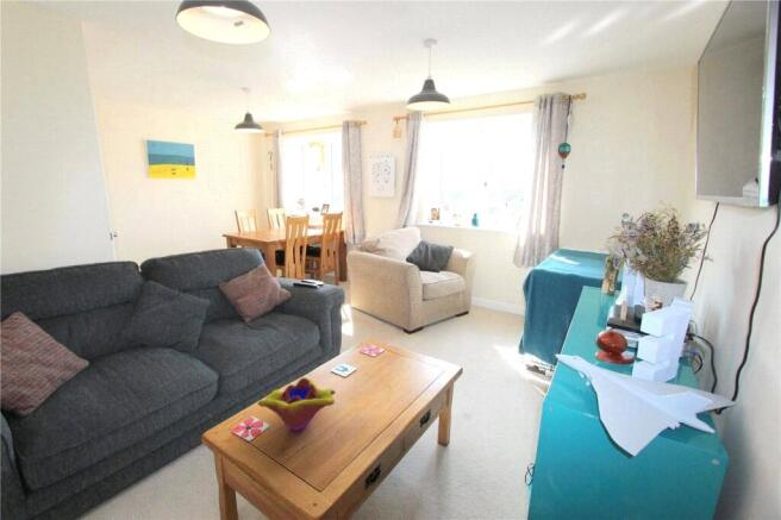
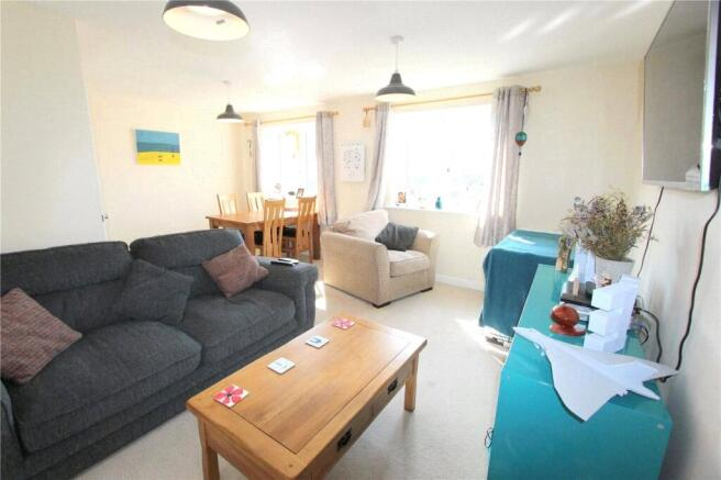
- decorative bowl (299, 405)
